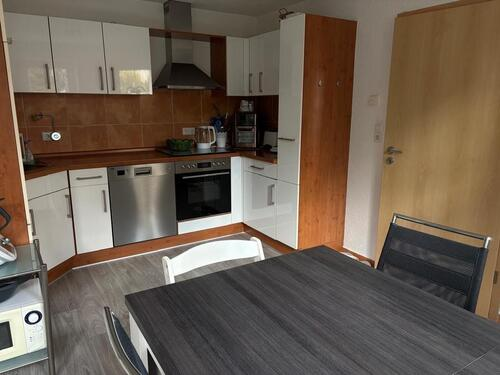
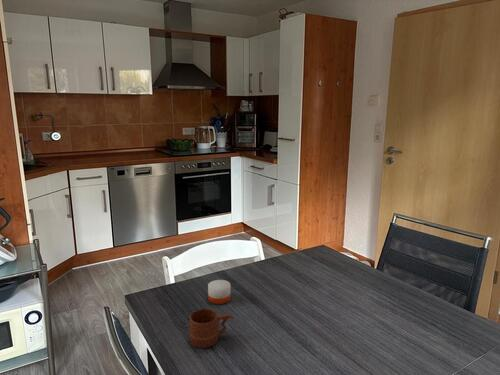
+ candle (219, 284)
+ mug (212, 326)
